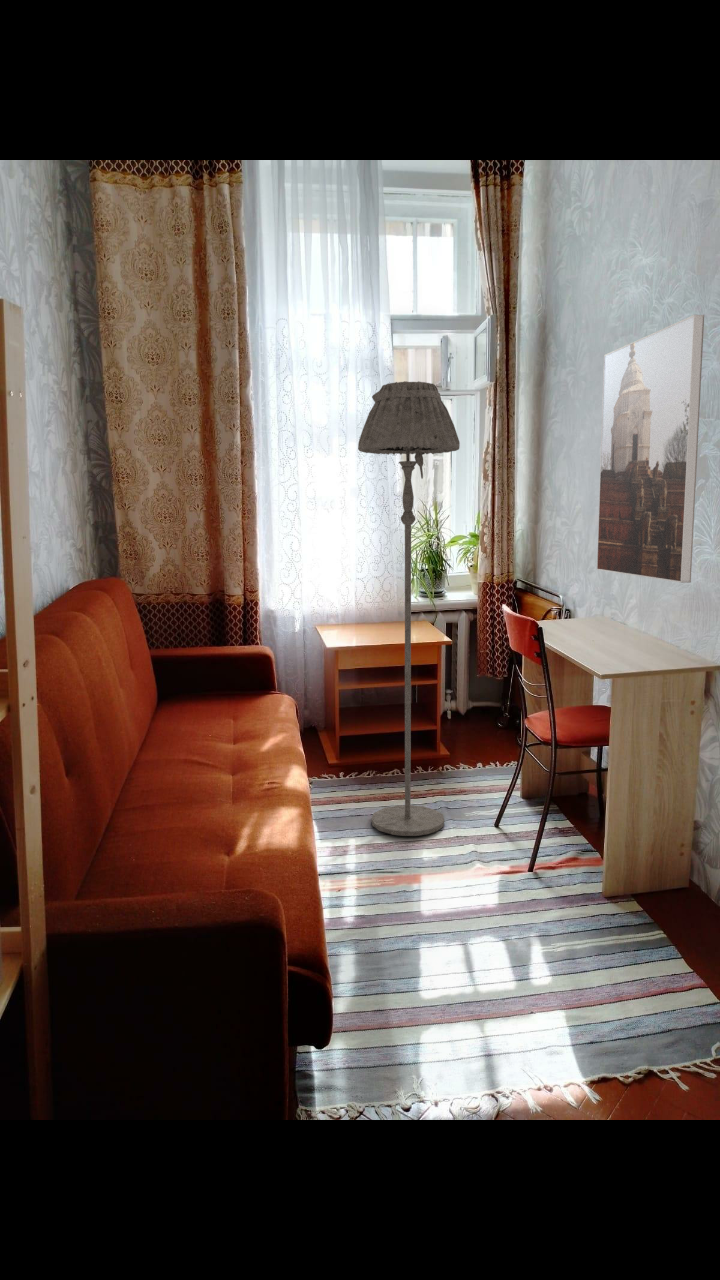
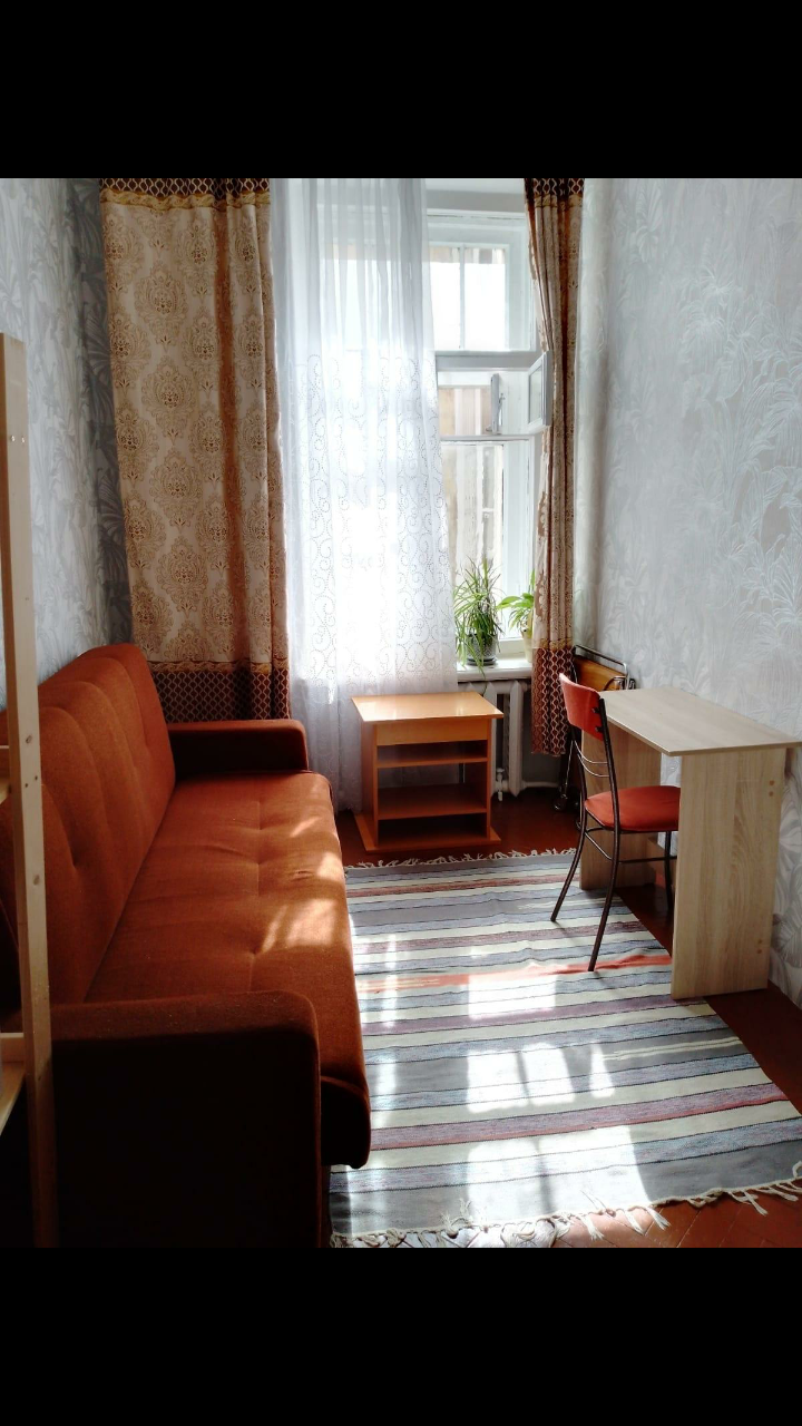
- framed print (643, 458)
- floor lamp (408, 612)
